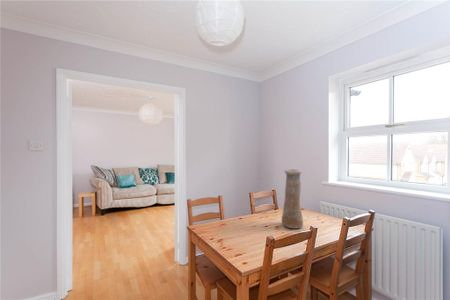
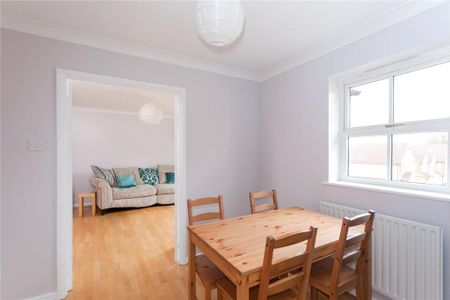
- vase (292, 197)
